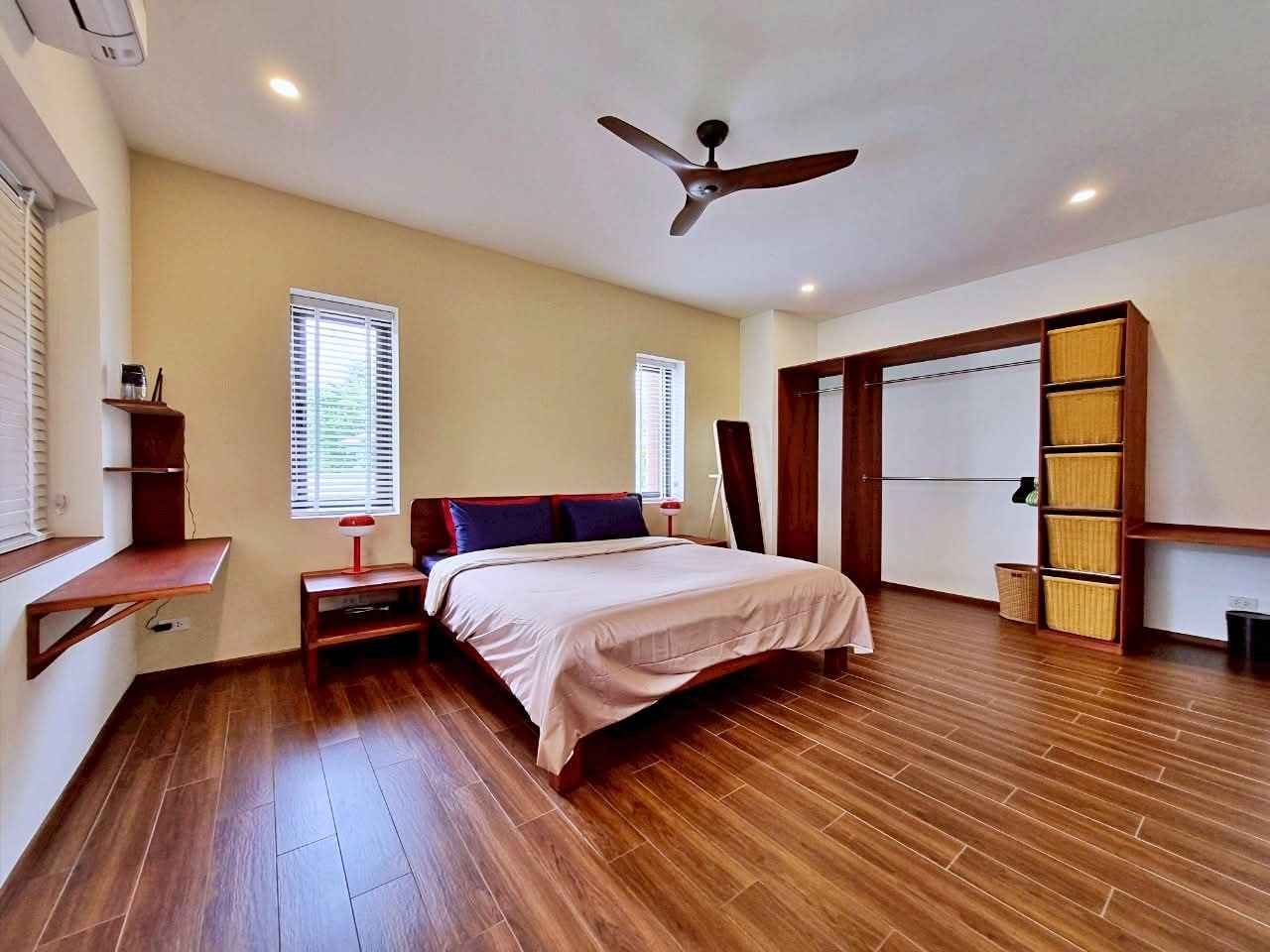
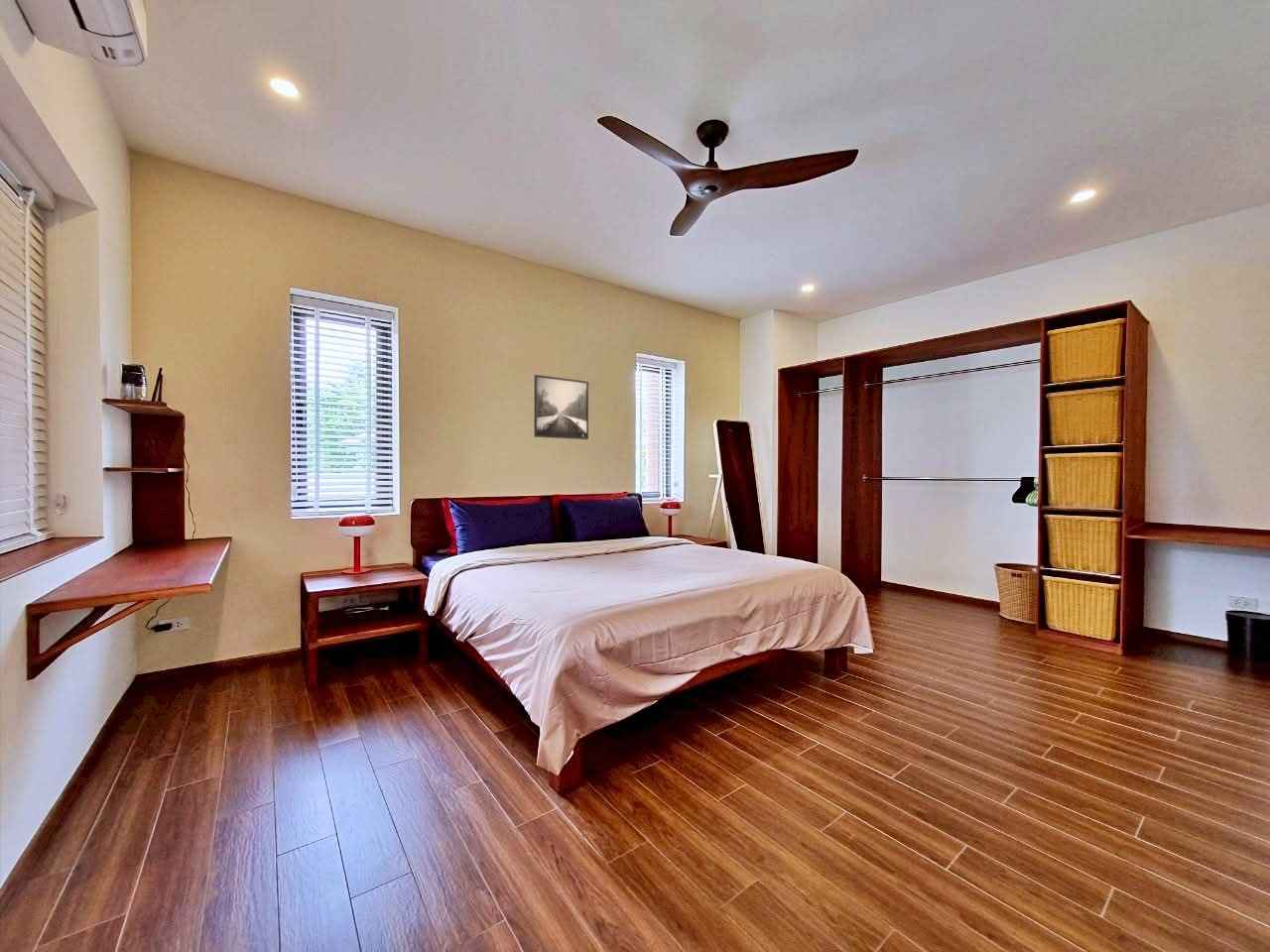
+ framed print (562, 408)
